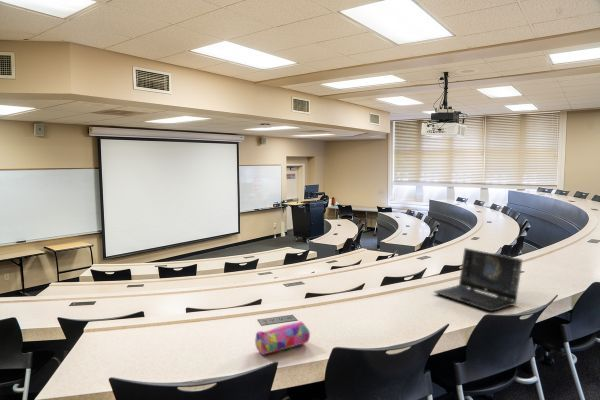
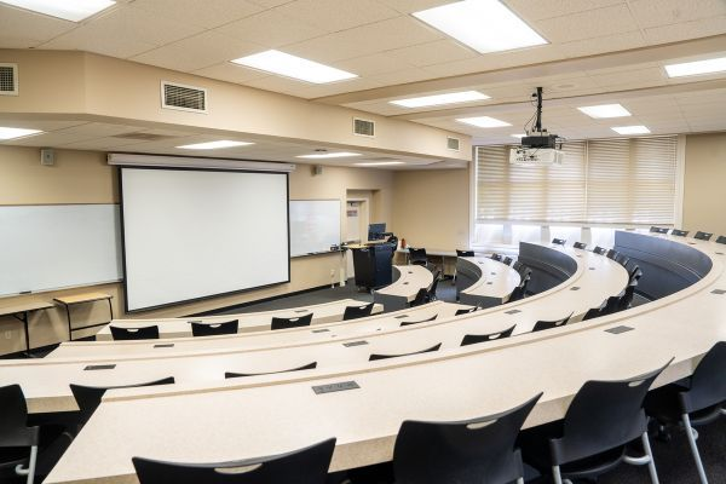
- laptop (476, 277)
- pencil case (282, 337)
